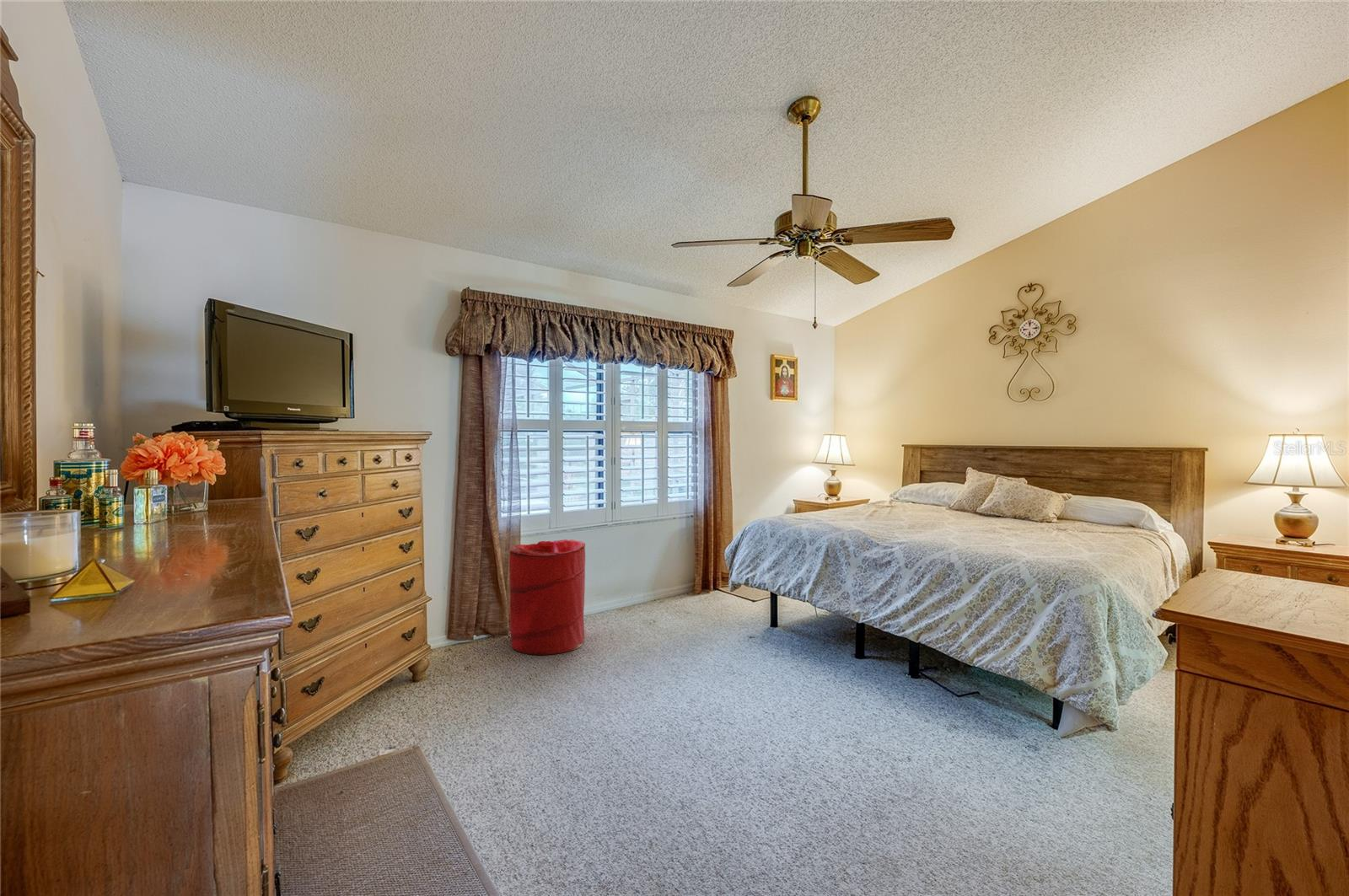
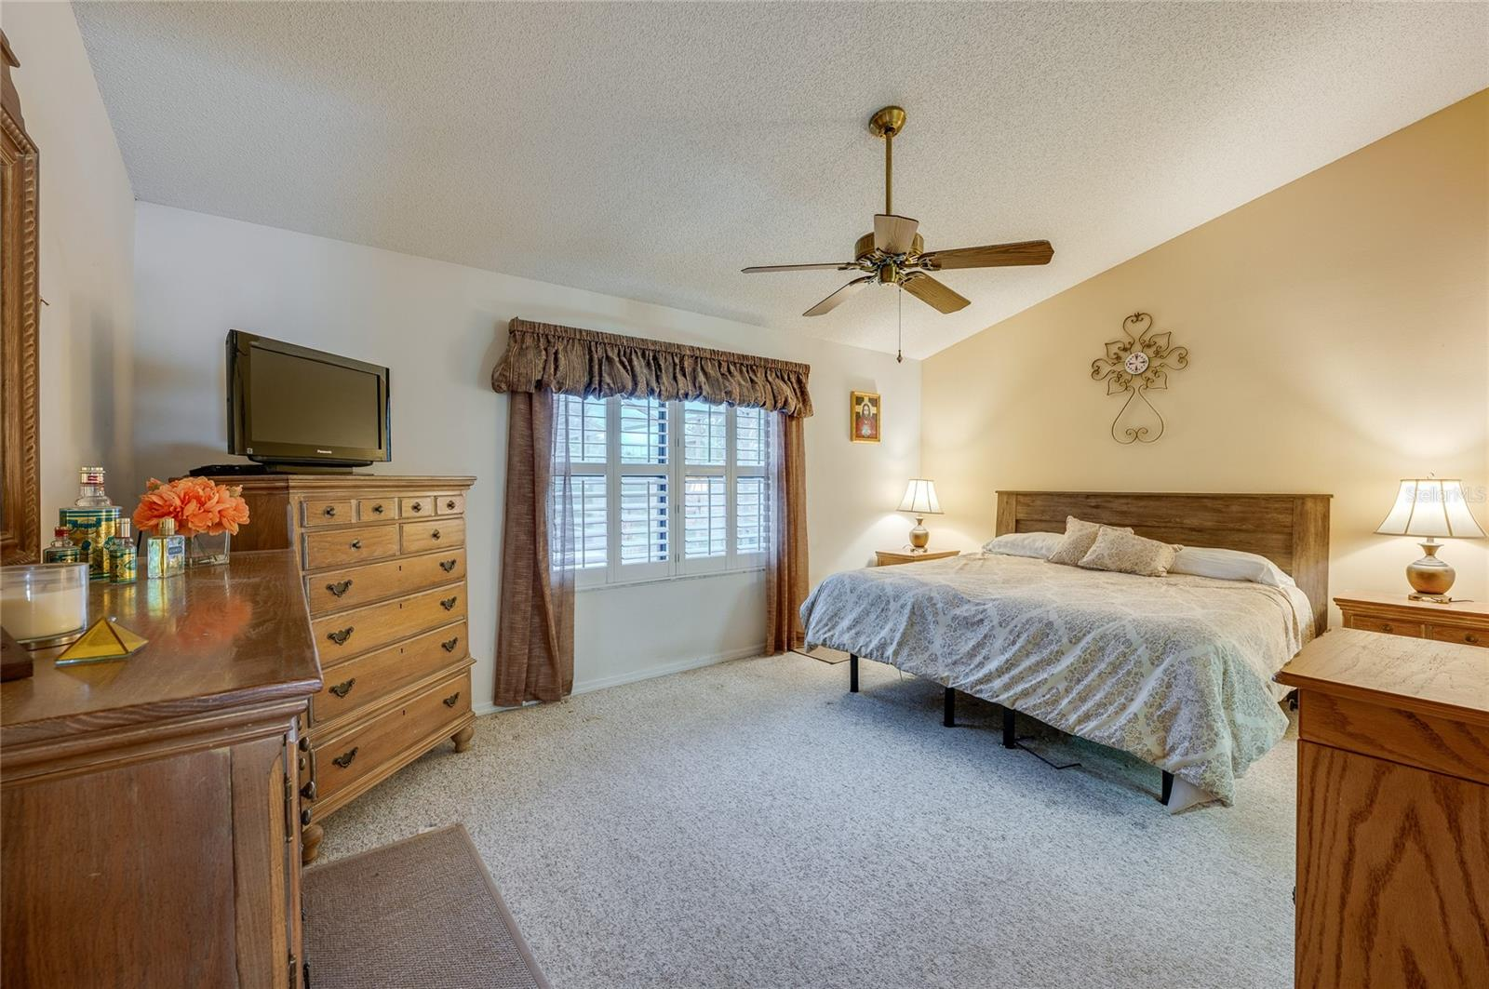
- laundry hamper (547, 591)
